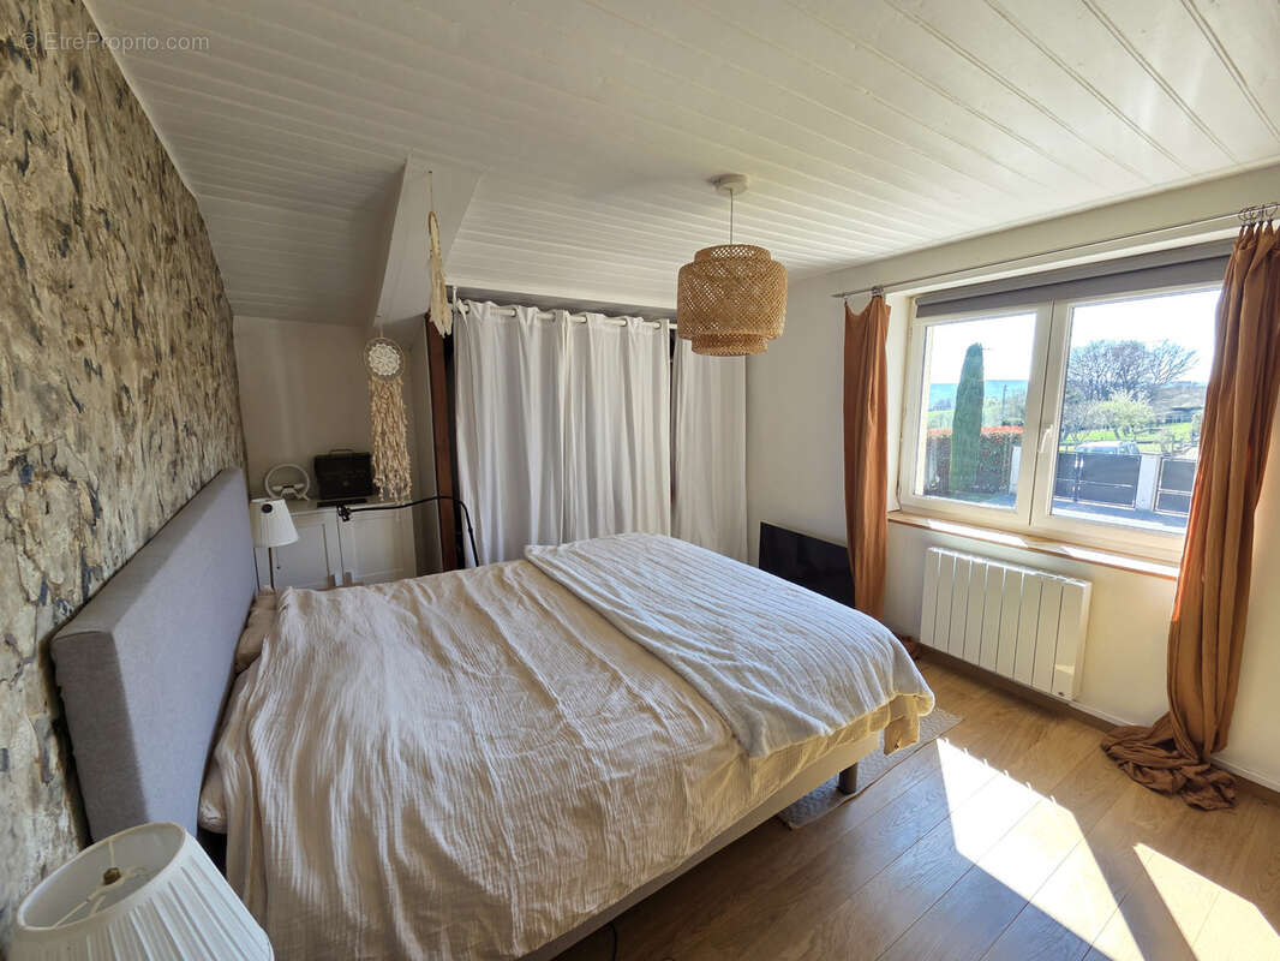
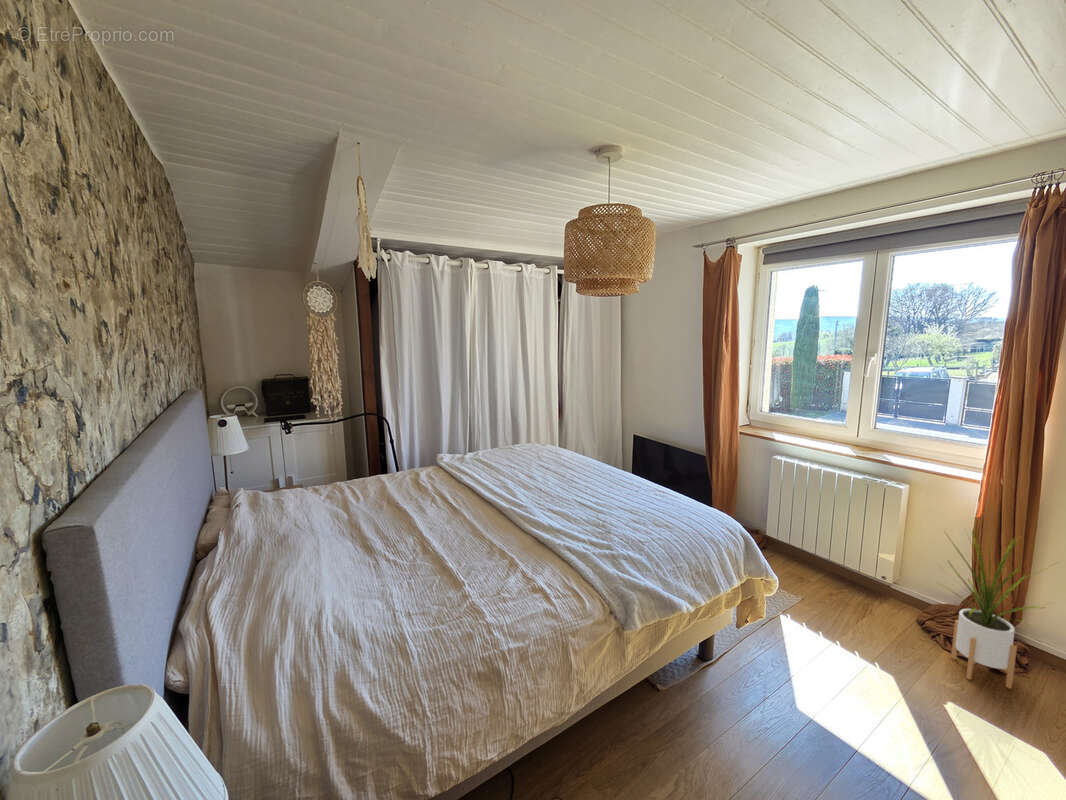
+ house plant (990, 603)
